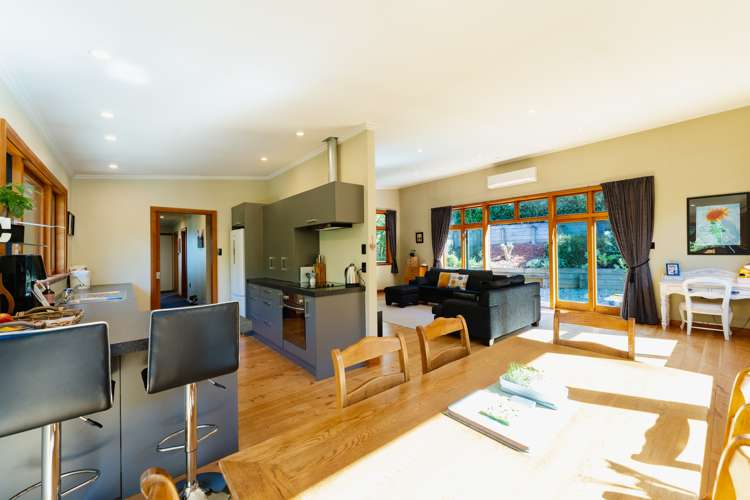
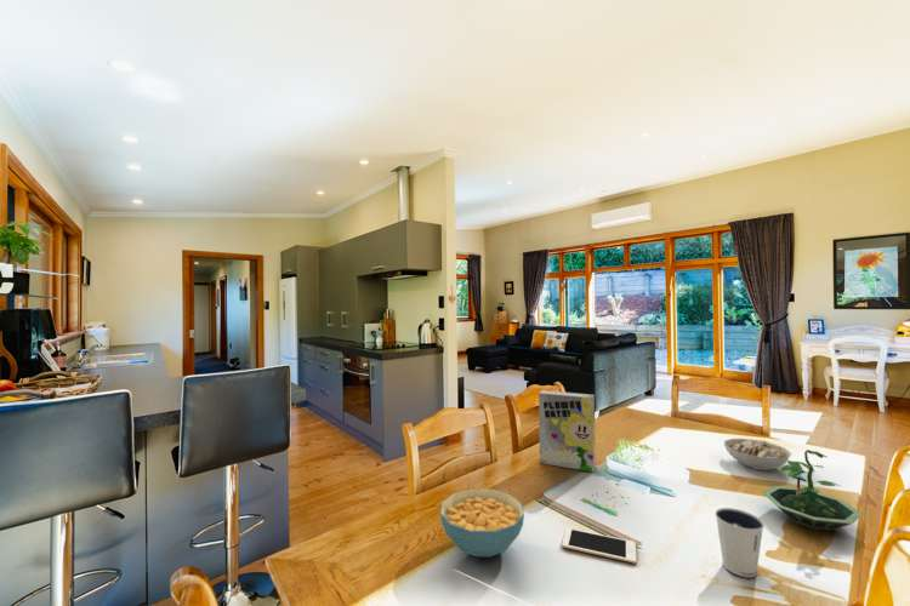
+ cereal bowl (482, 528)
+ cereal box (567, 428)
+ cell phone (598, 544)
+ terrarium (808, 462)
+ bowl (756, 453)
+ dixie cup (739, 543)
